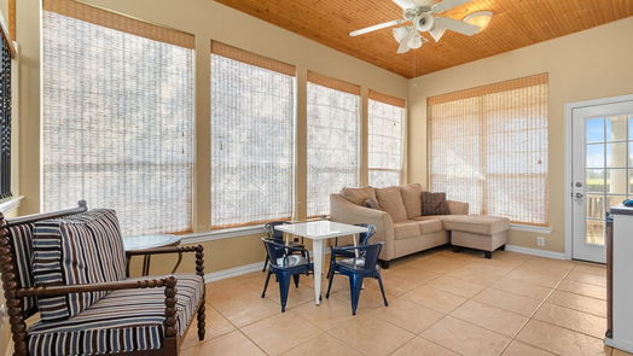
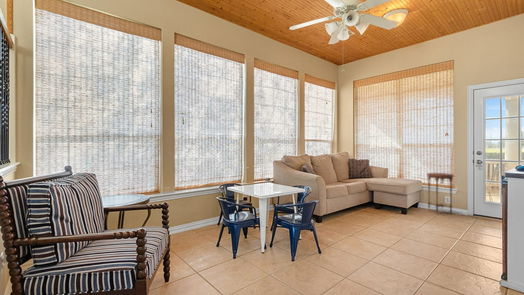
+ side table (437, 192)
